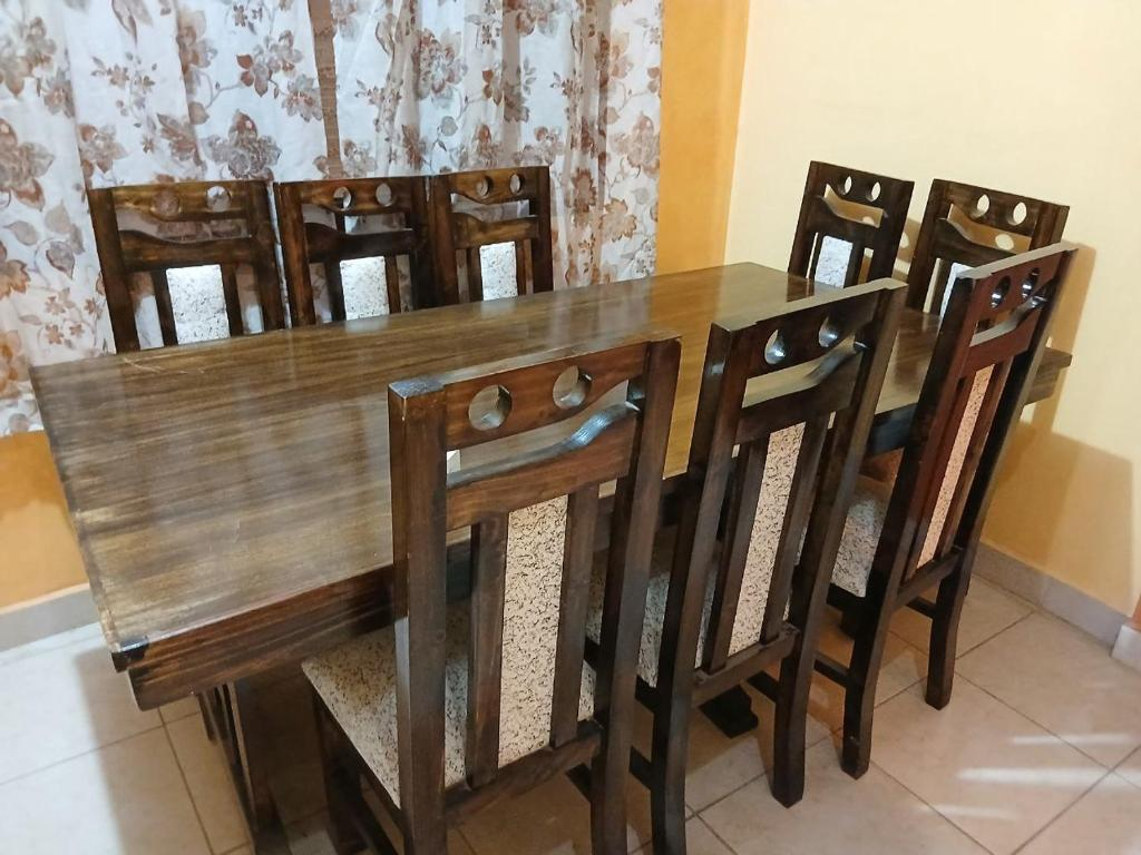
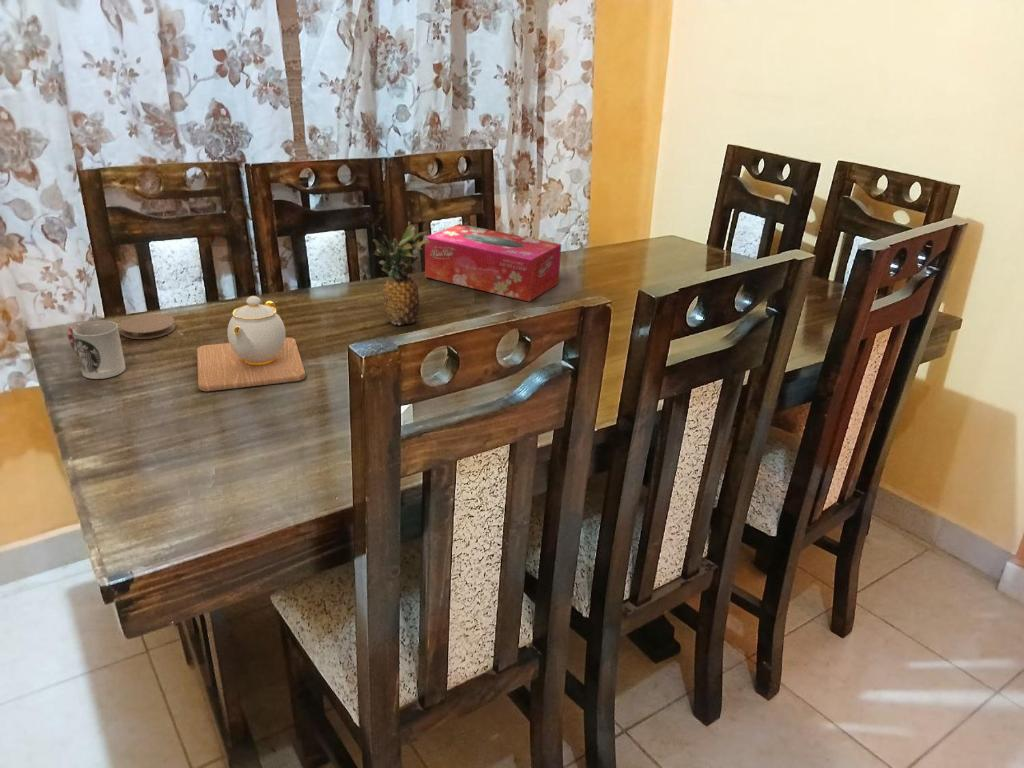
+ teapot (246, 332)
+ cup (92, 347)
+ fruit (402, 276)
+ coaster (147, 326)
+ tissue box (492, 260)
